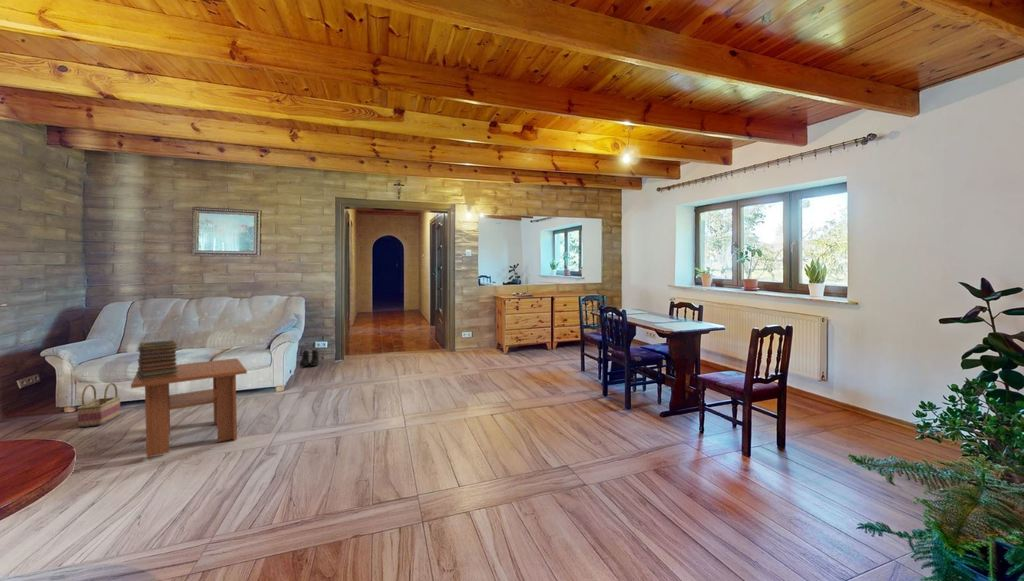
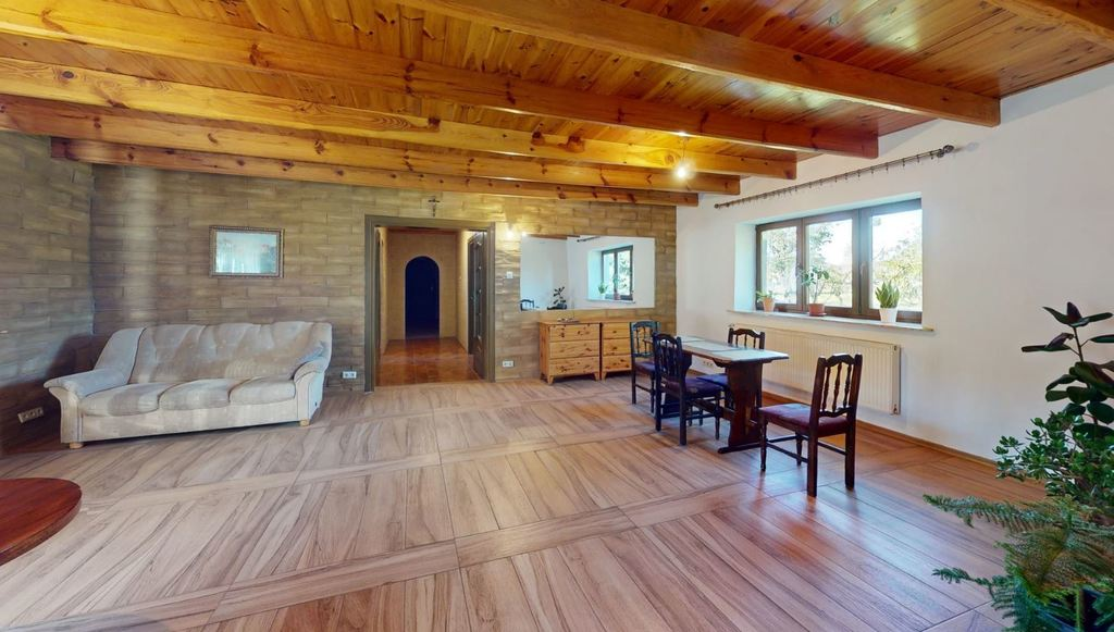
- book stack (157, 359)
- coffee table (192, 403)
- boots (308, 357)
- basket (100, 402)
